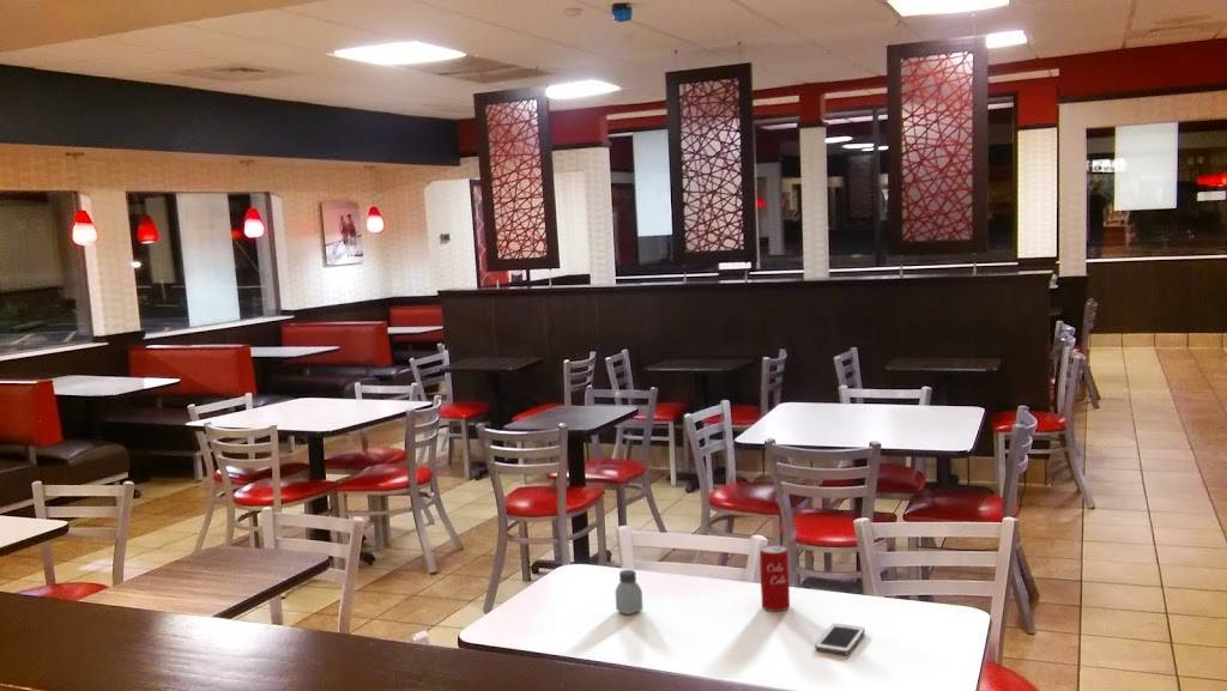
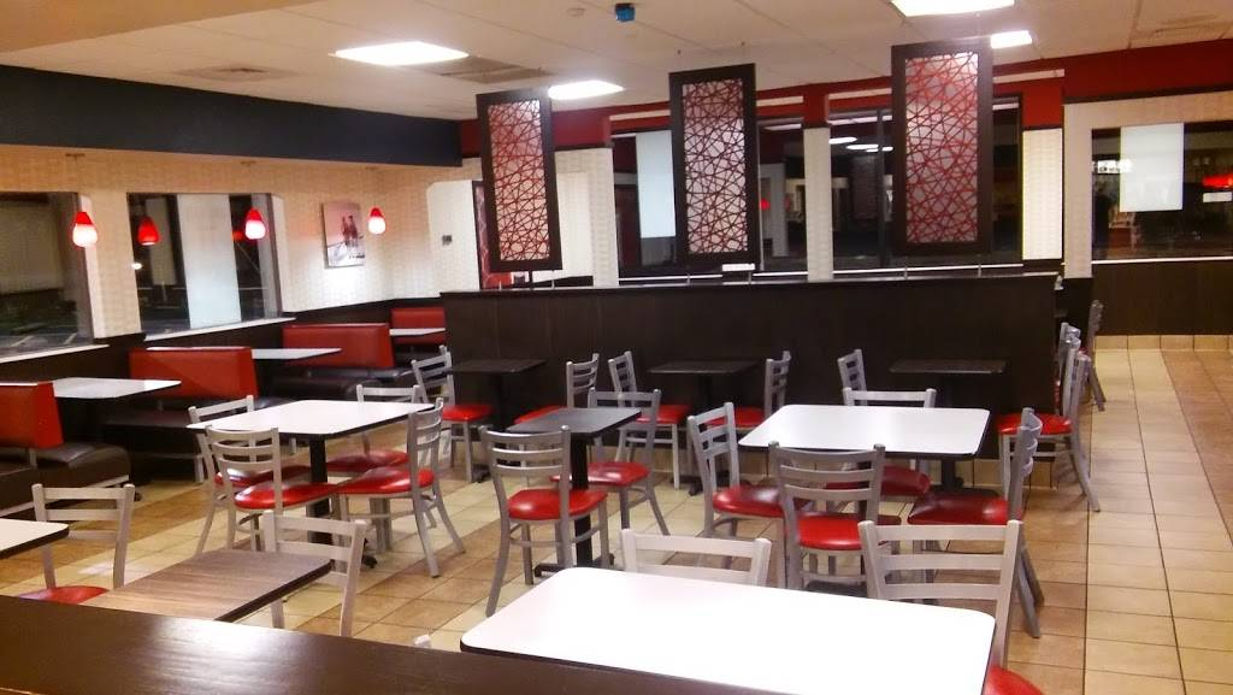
- beverage can (774, 577)
- cell phone (840, 638)
- saltshaker (628, 590)
